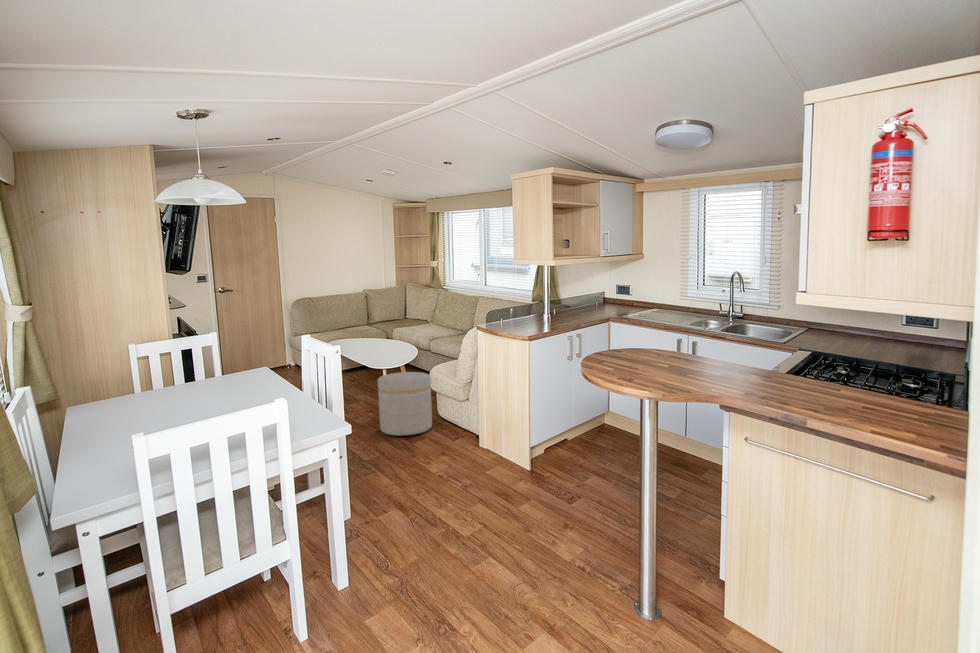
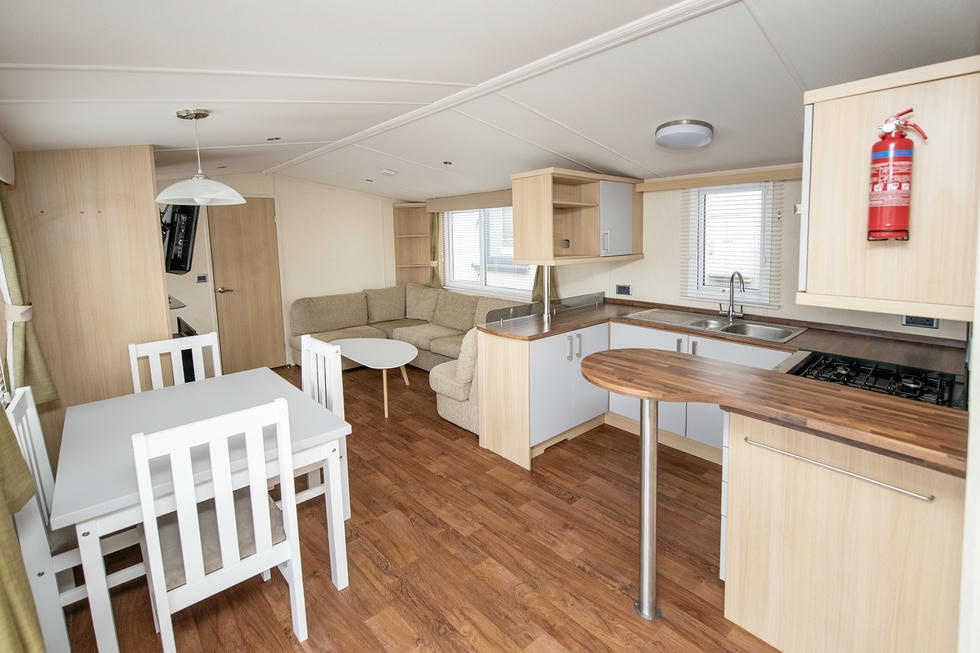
- ottoman (405, 402)
